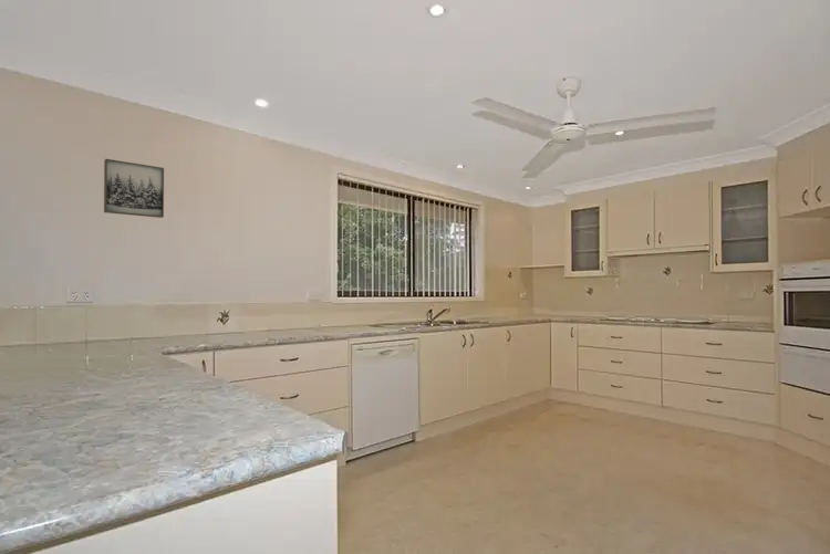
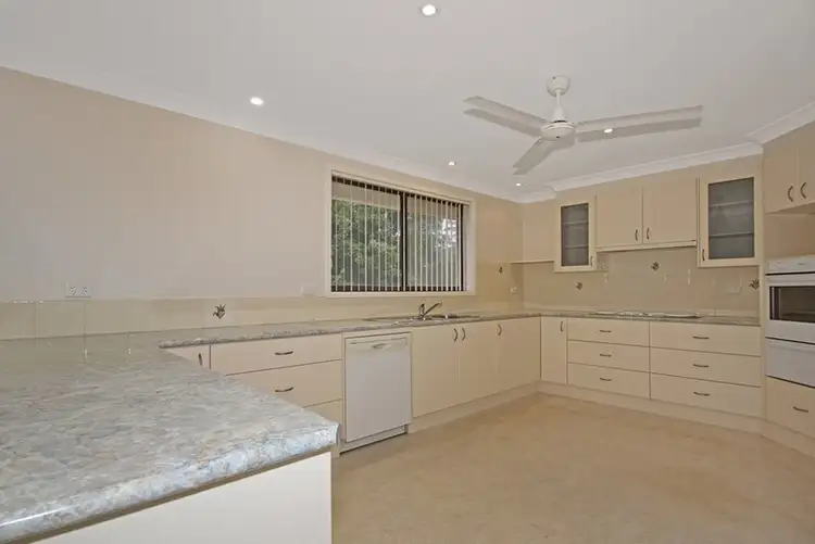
- wall art (134, 189)
